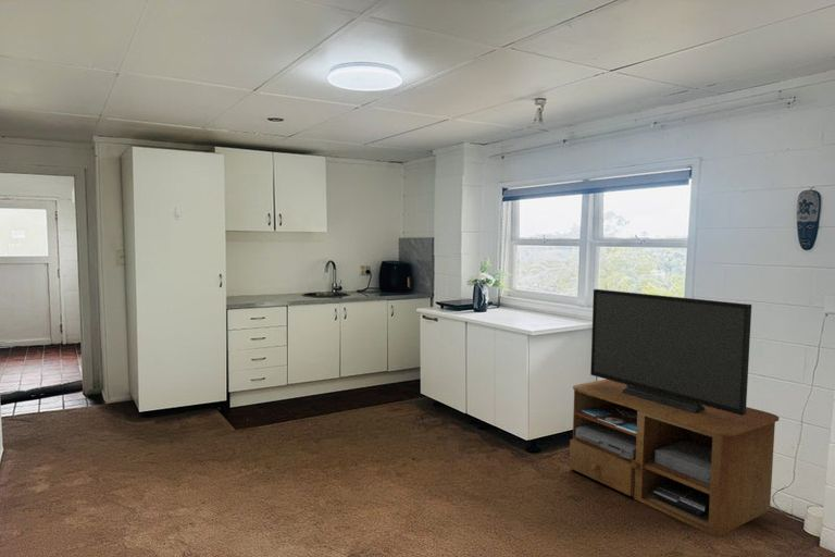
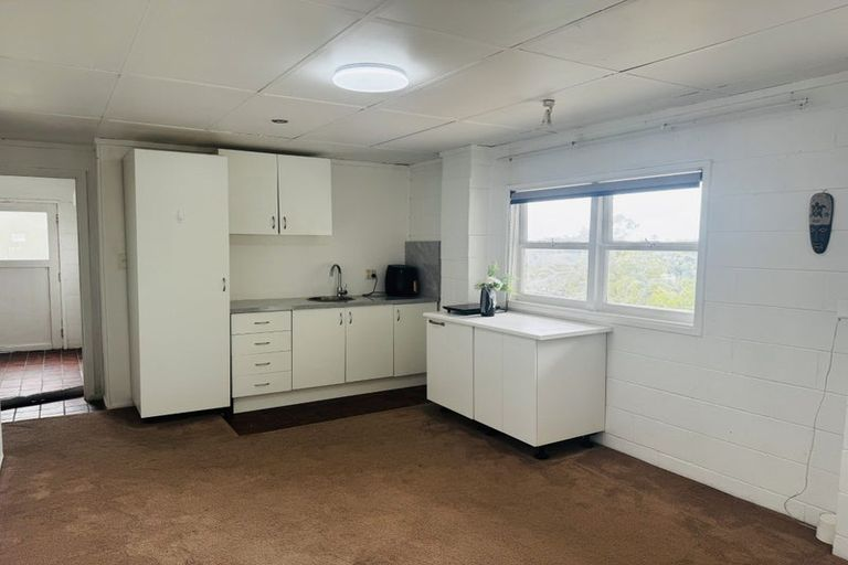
- tv stand (663, 393)
